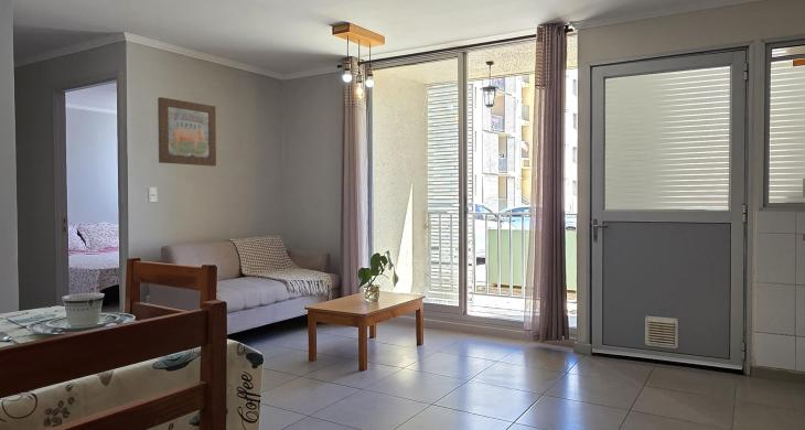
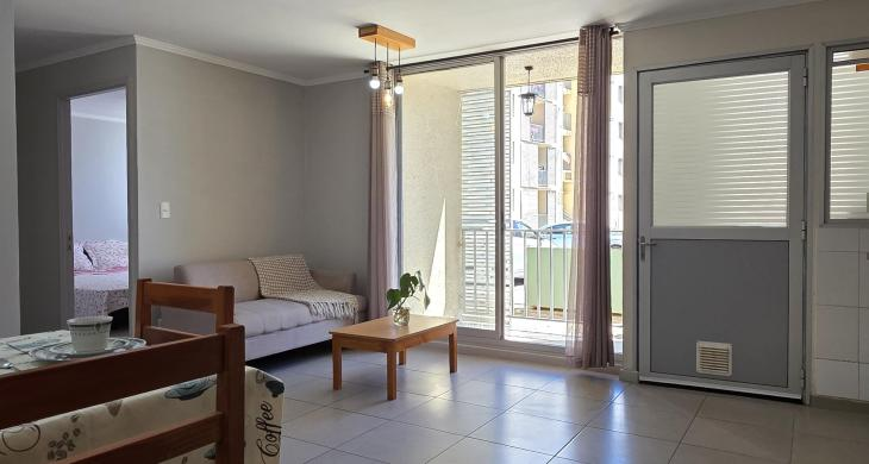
- wall art (187, 132)
